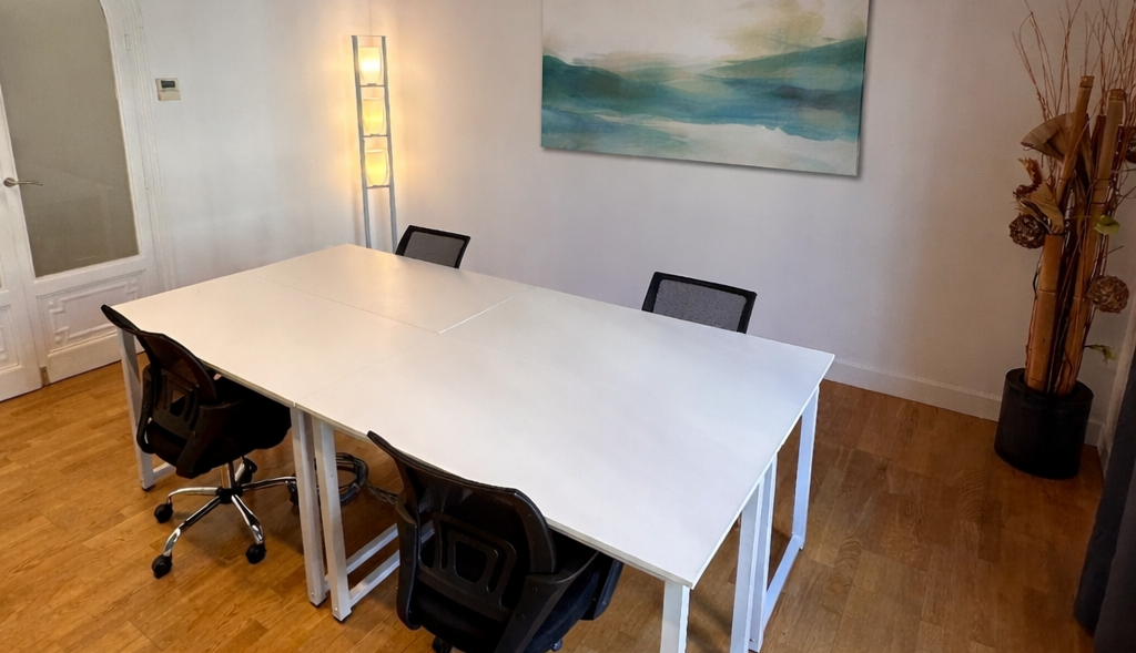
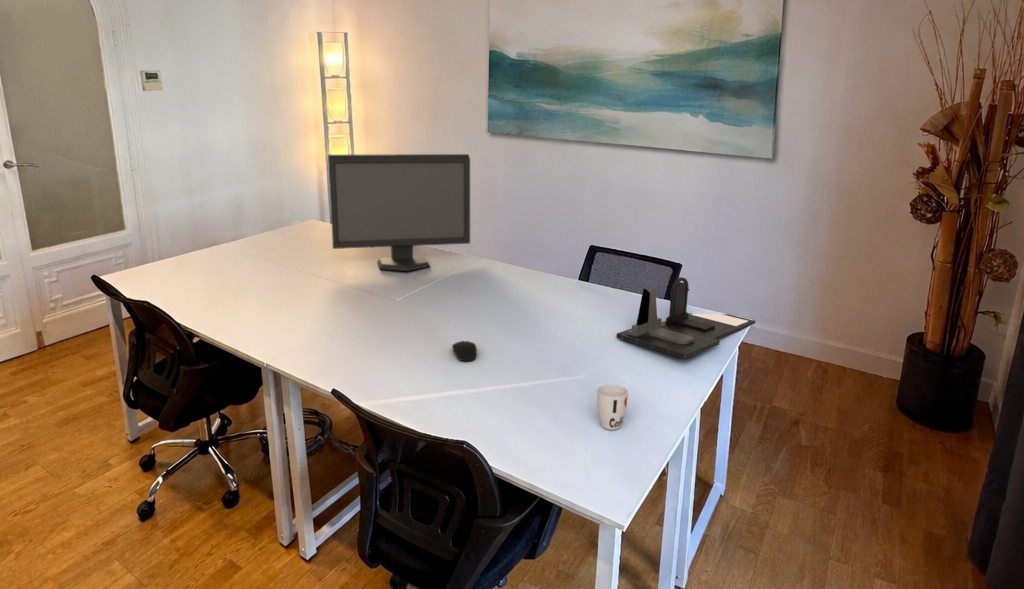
+ cup (611, 408)
+ desk organizer (693, 314)
+ monitor (402, 210)
+ computer mouse (464, 348)
